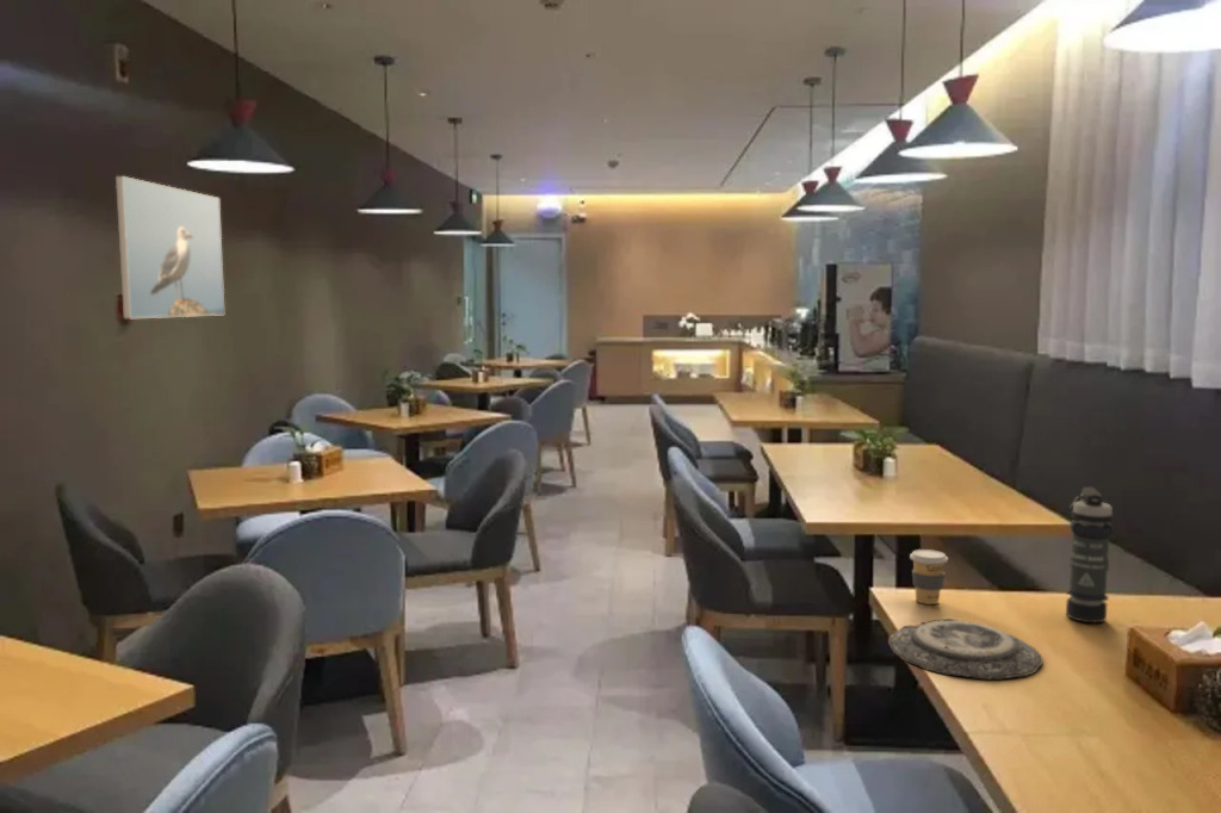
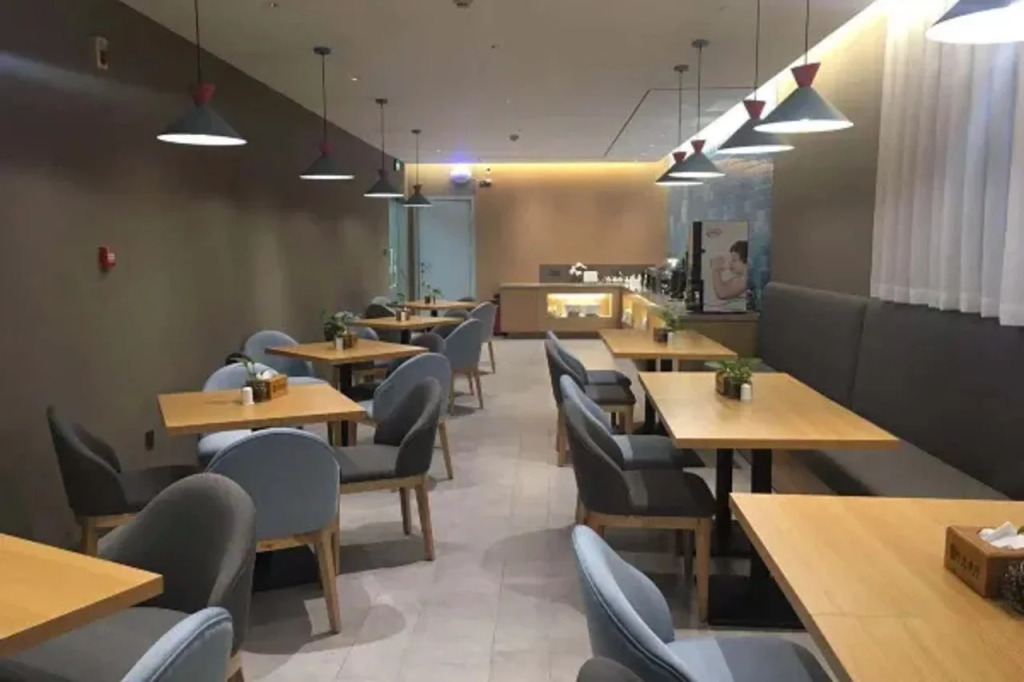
- smoke grenade (1087, 552)
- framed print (175, 253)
- coffee cup (928, 577)
- plate (963, 641)
